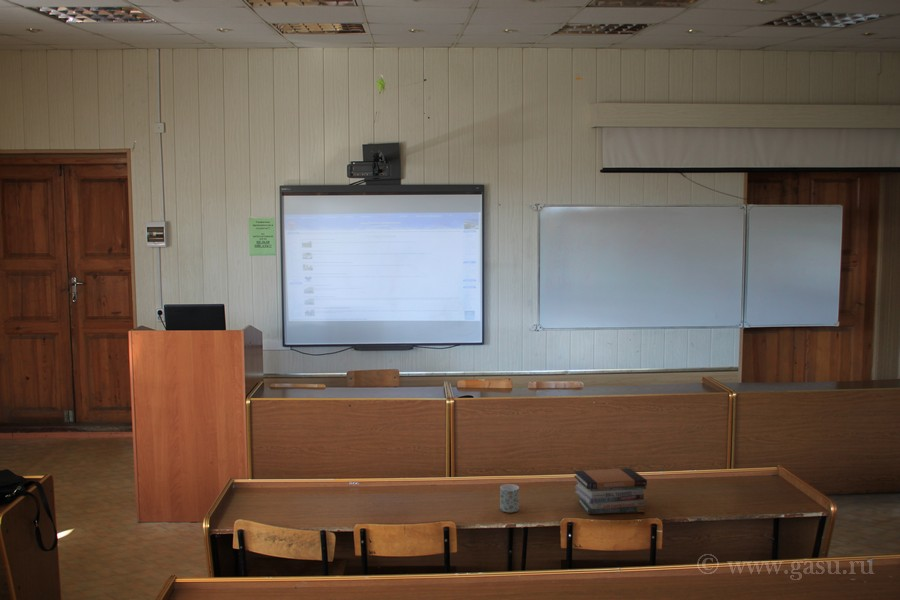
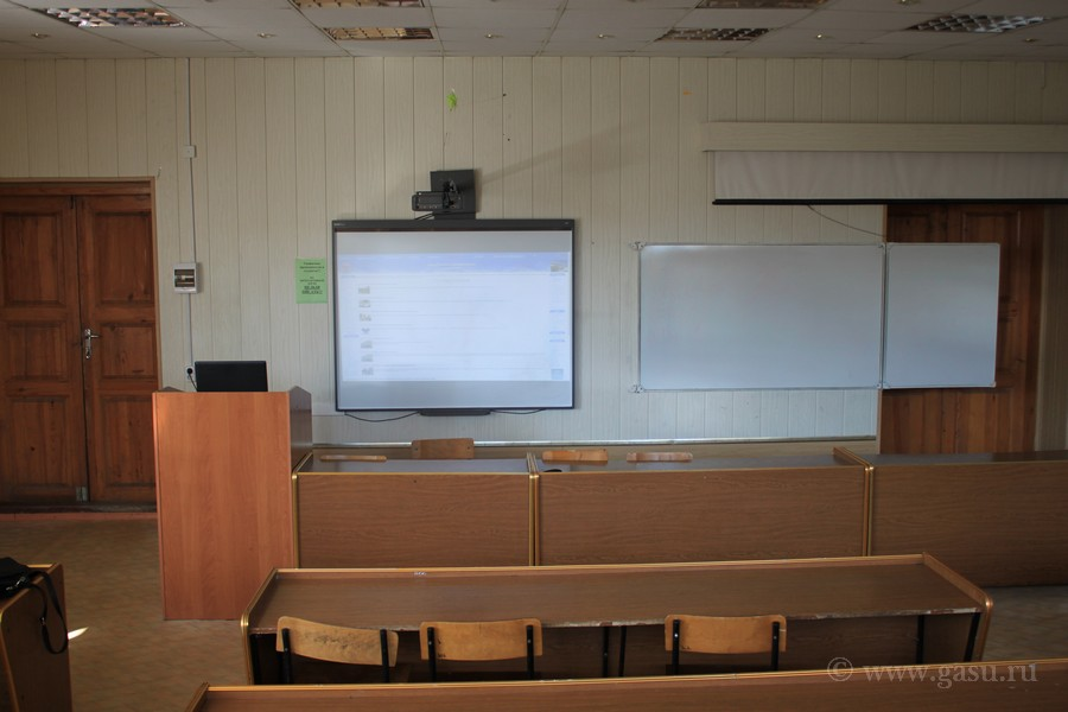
- book stack (609, 491)
- mug (508, 496)
